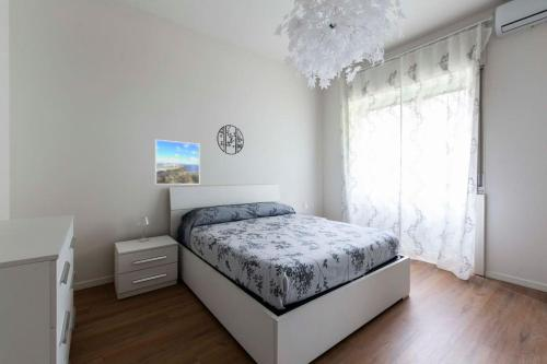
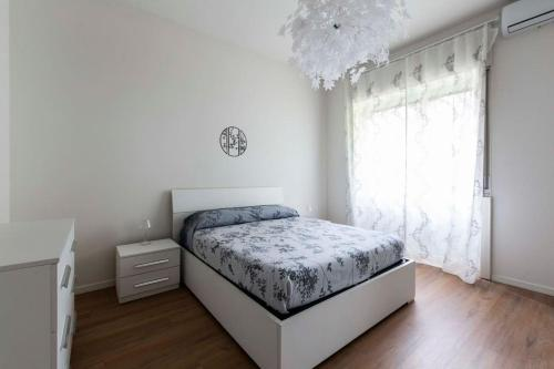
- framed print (178, 163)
